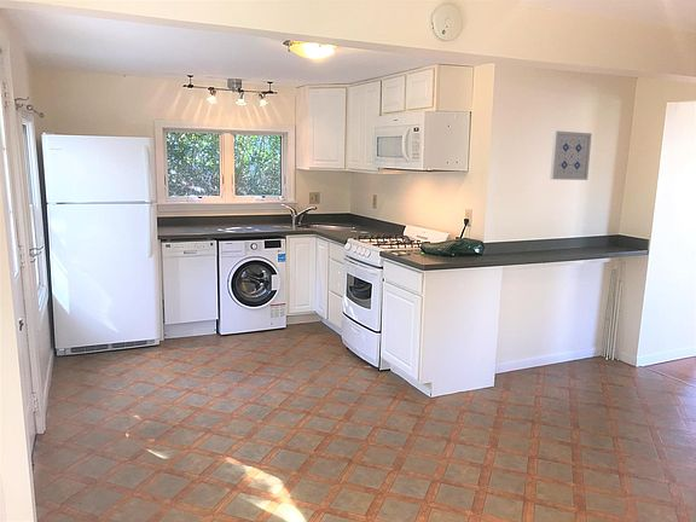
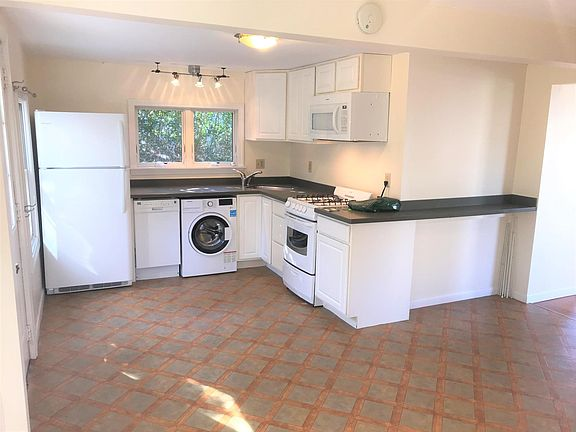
- wall art (570, 156)
